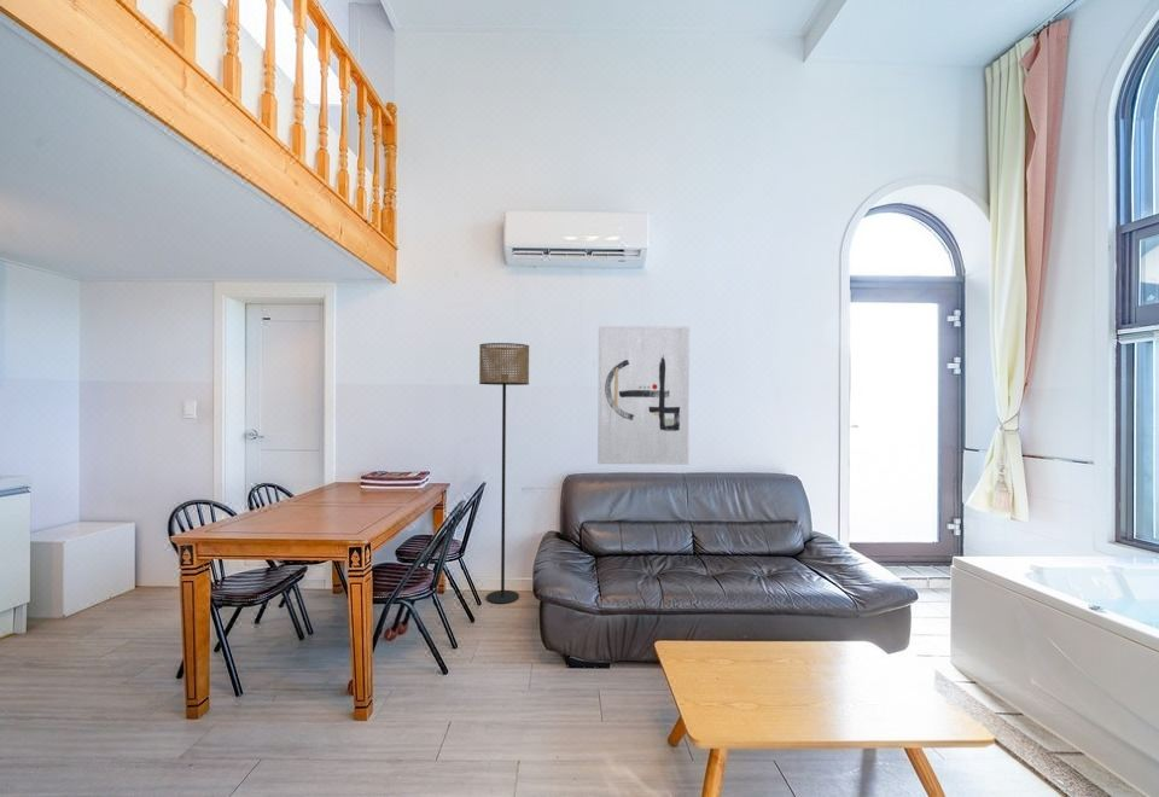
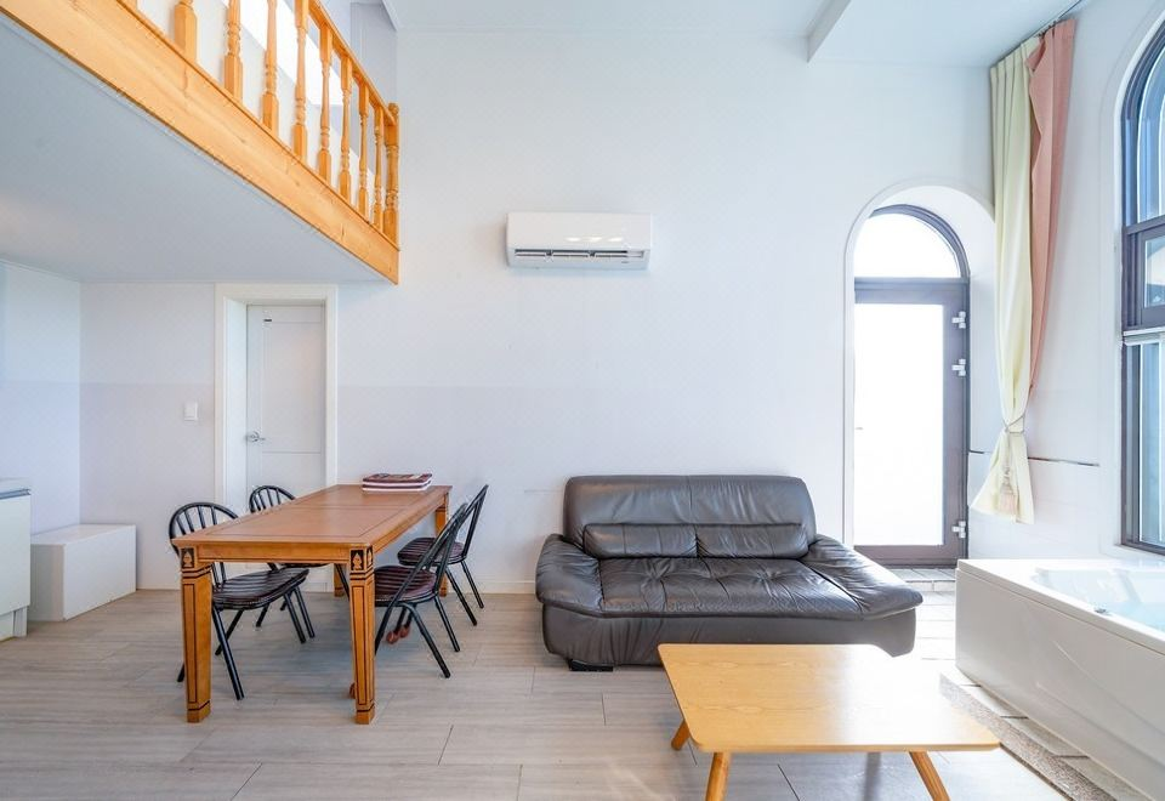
- wall art (643, 395)
- floor lamp (503, 471)
